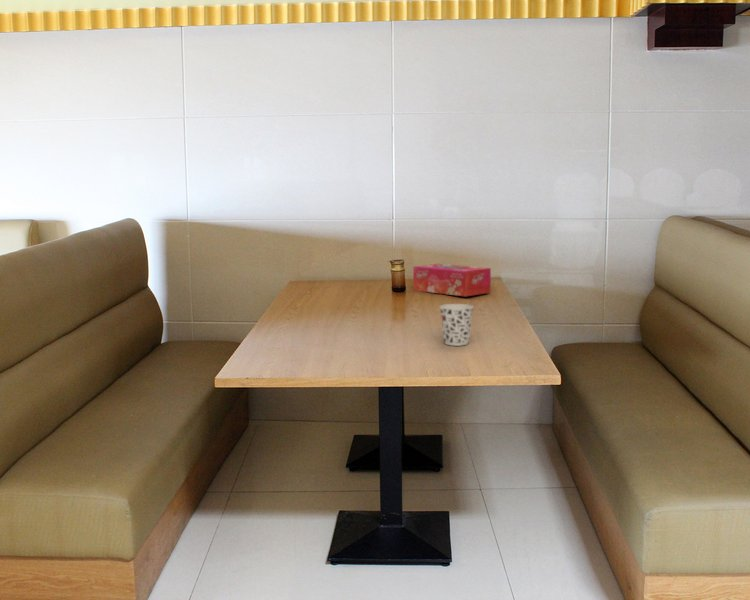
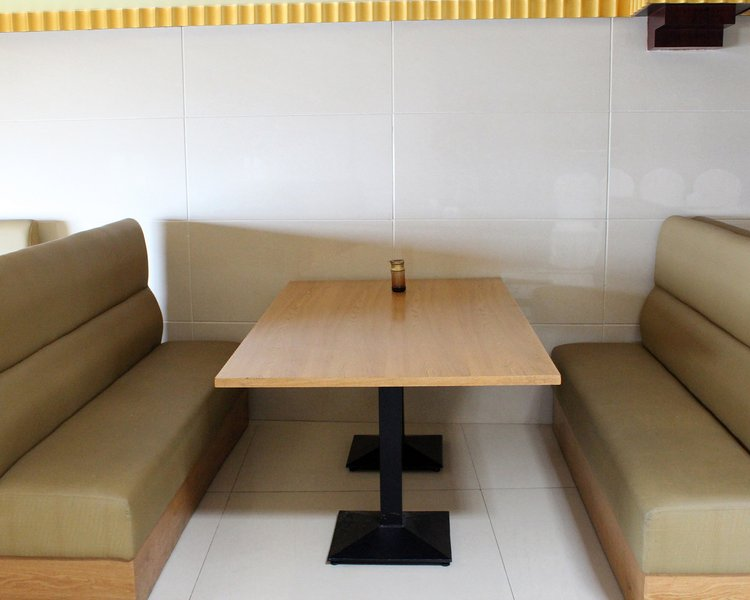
- cup (456, 324)
- tissue box (451, 279)
